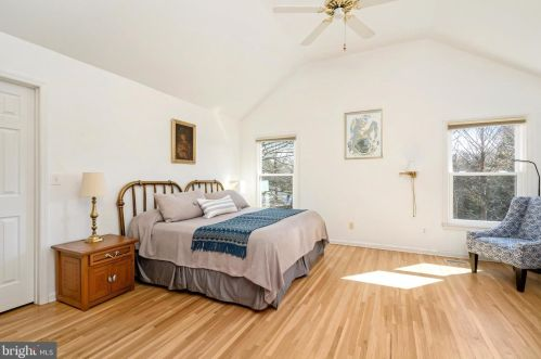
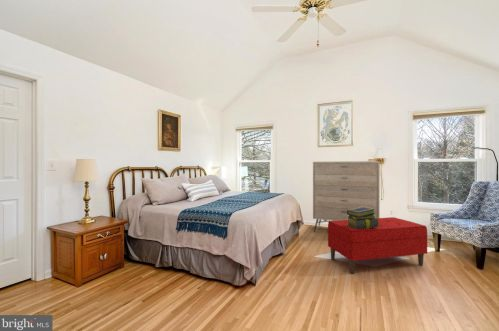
+ stack of books (361, 217)
+ dresser (345, 197)
+ bench (375, 242)
